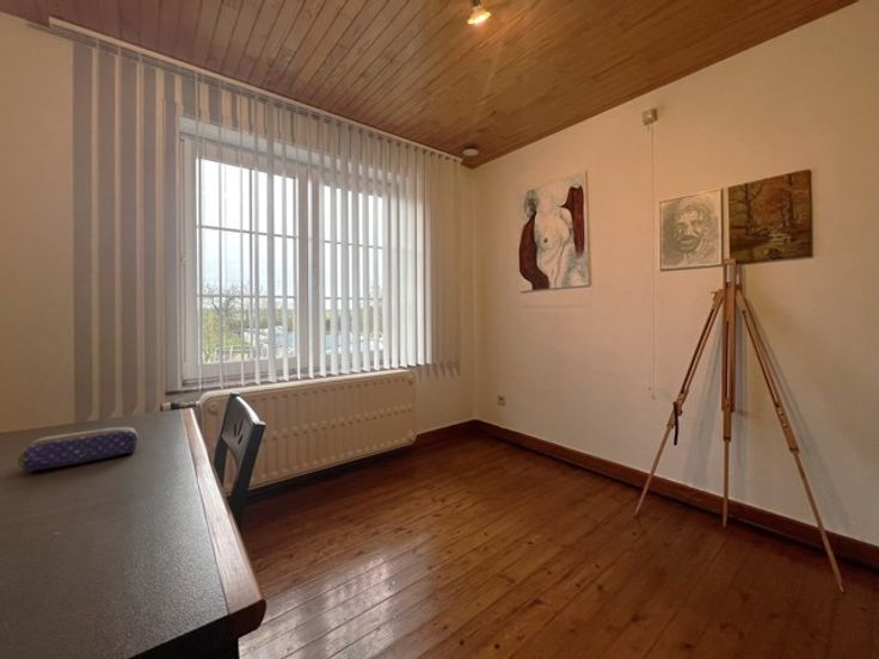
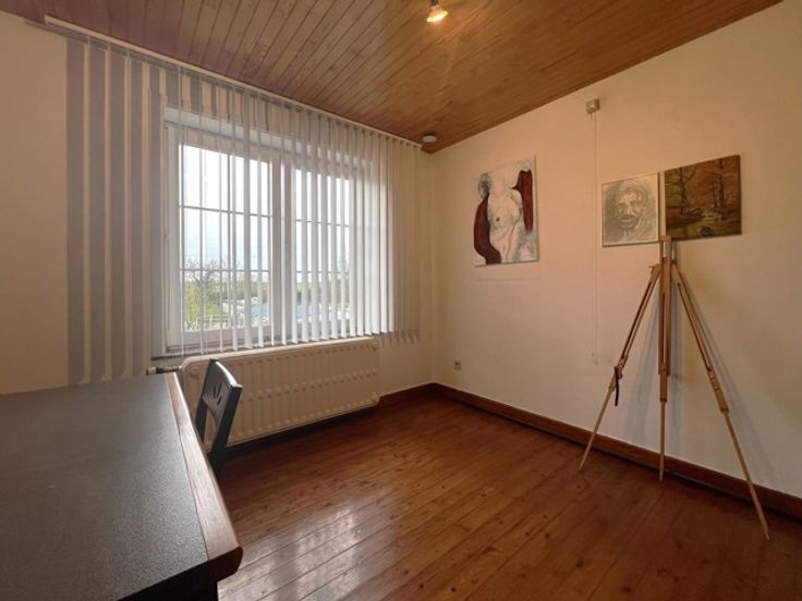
- pencil case (82, 445)
